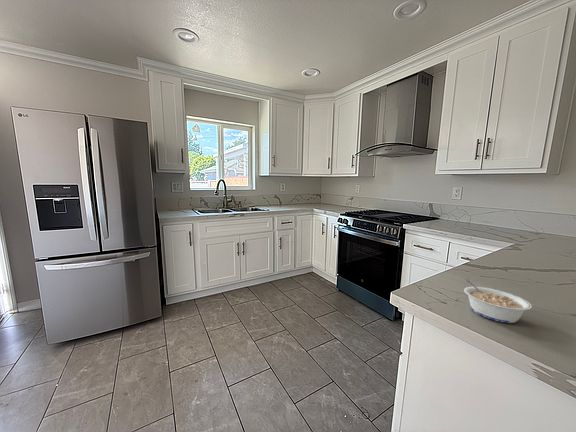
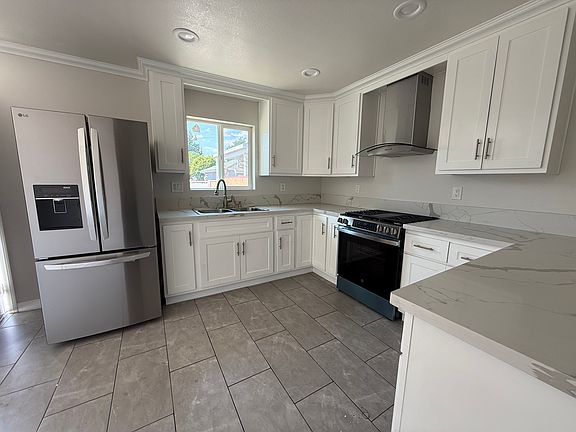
- legume (492, 302)
